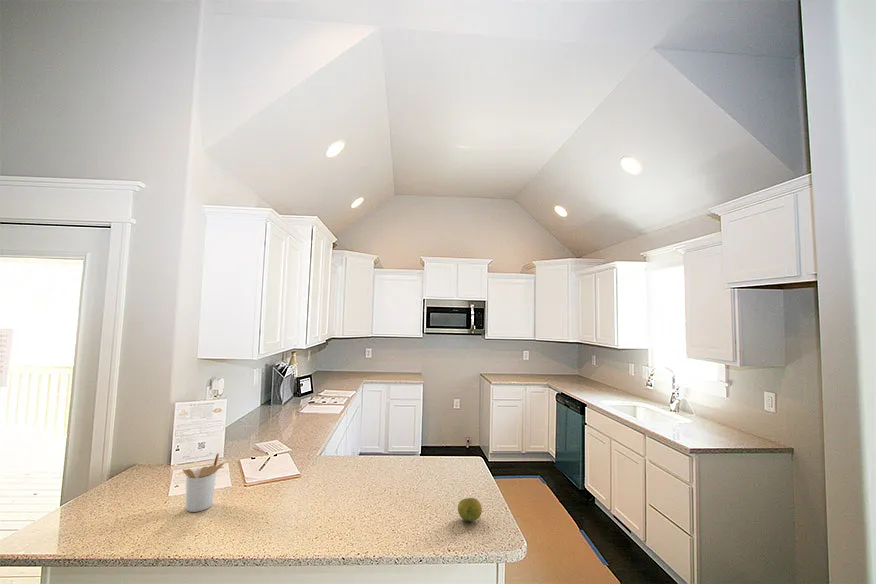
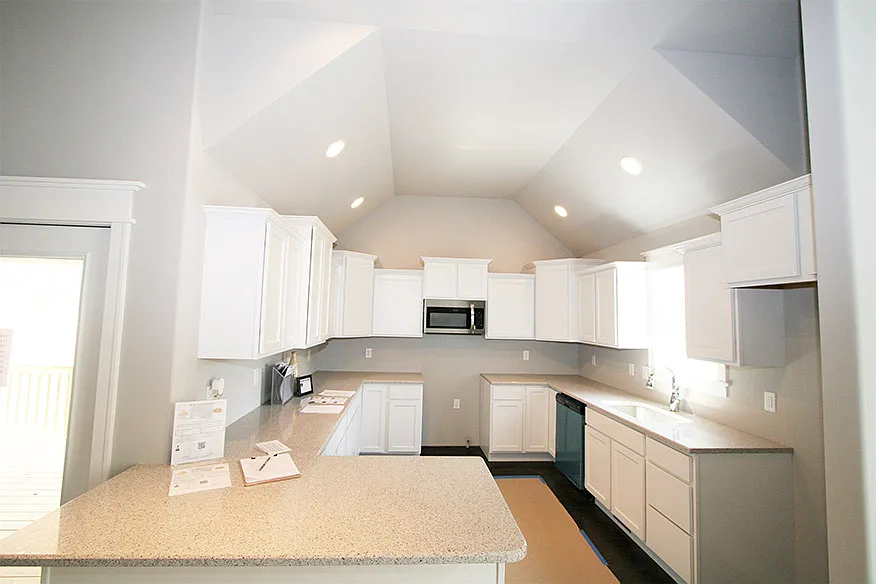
- fruit (469, 508)
- utensil holder (204, 483)
